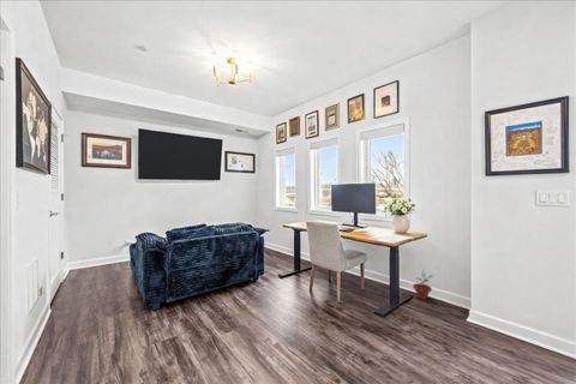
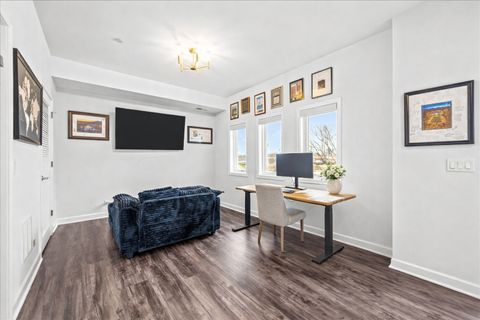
- potted plant (422, 284)
